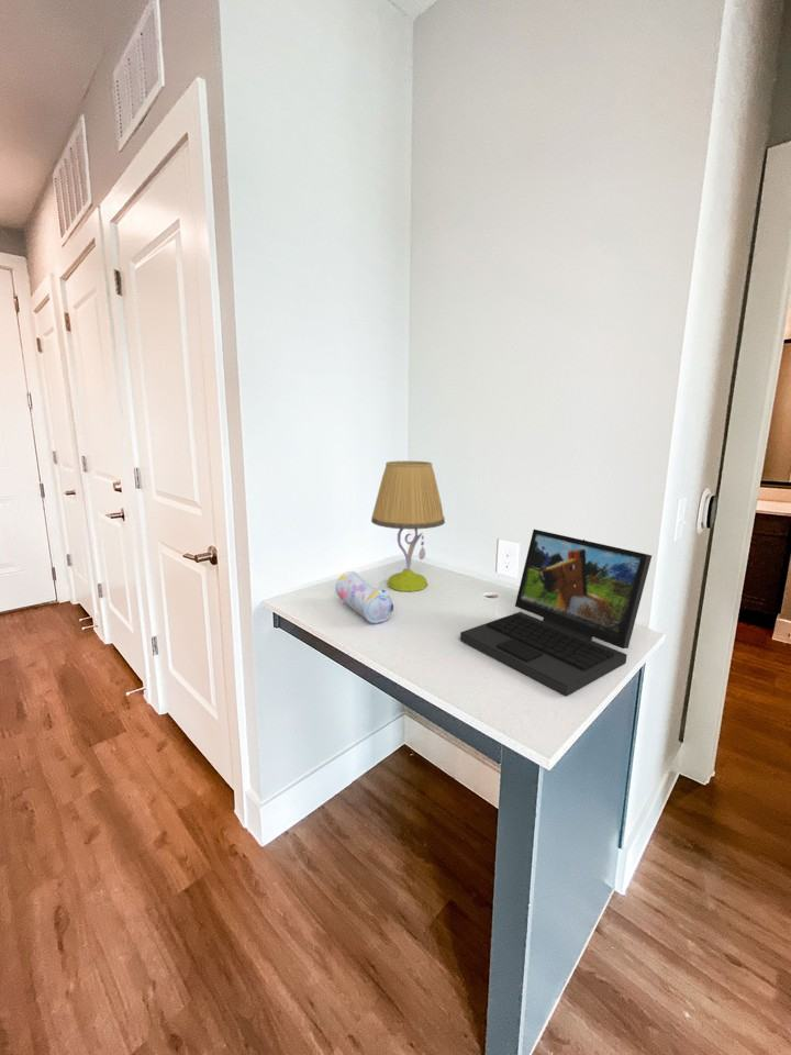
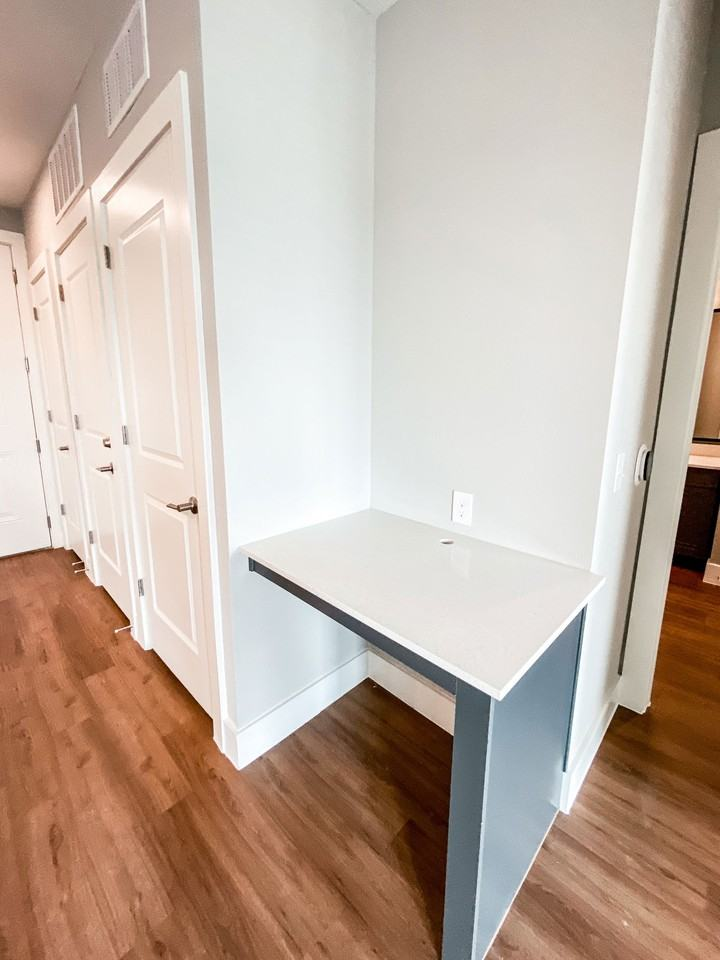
- pencil case (363, 596)
- laptop (550, 598)
- table lamp (408, 524)
